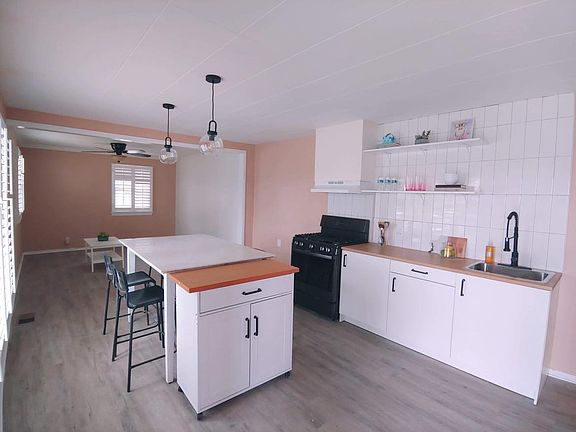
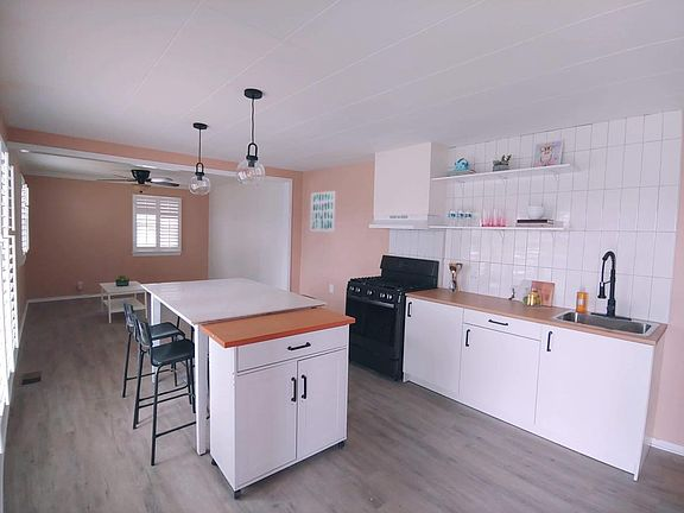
+ wall art (322, 211)
